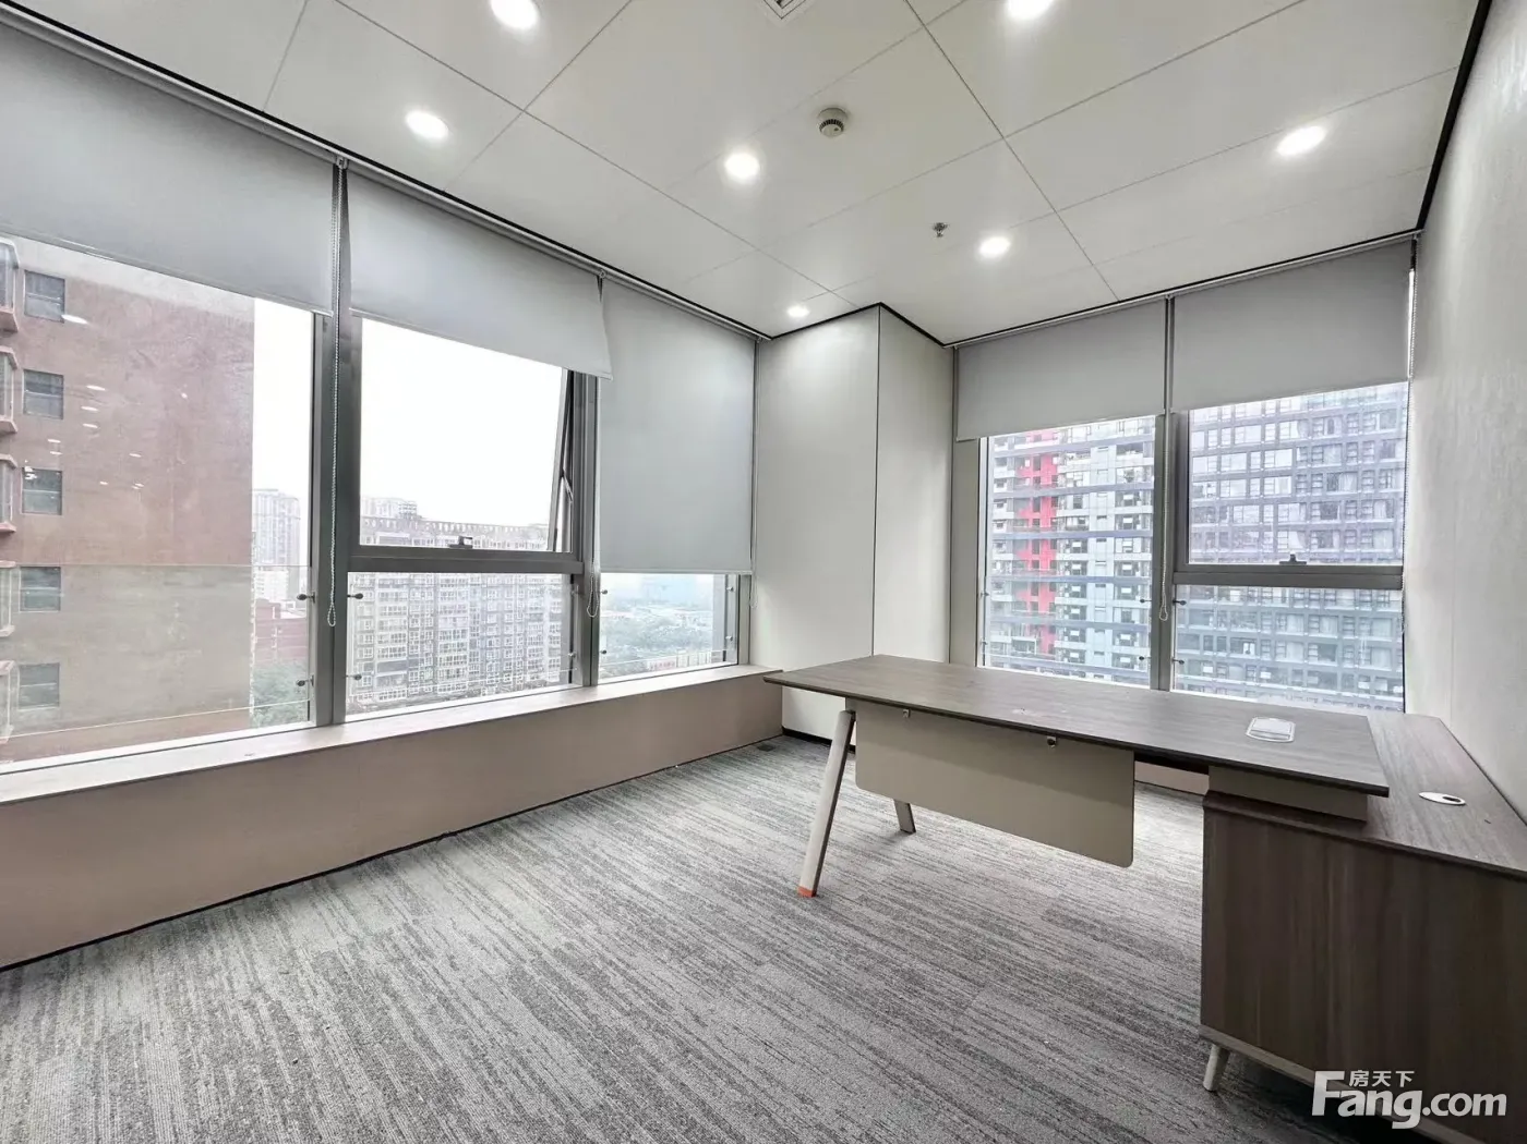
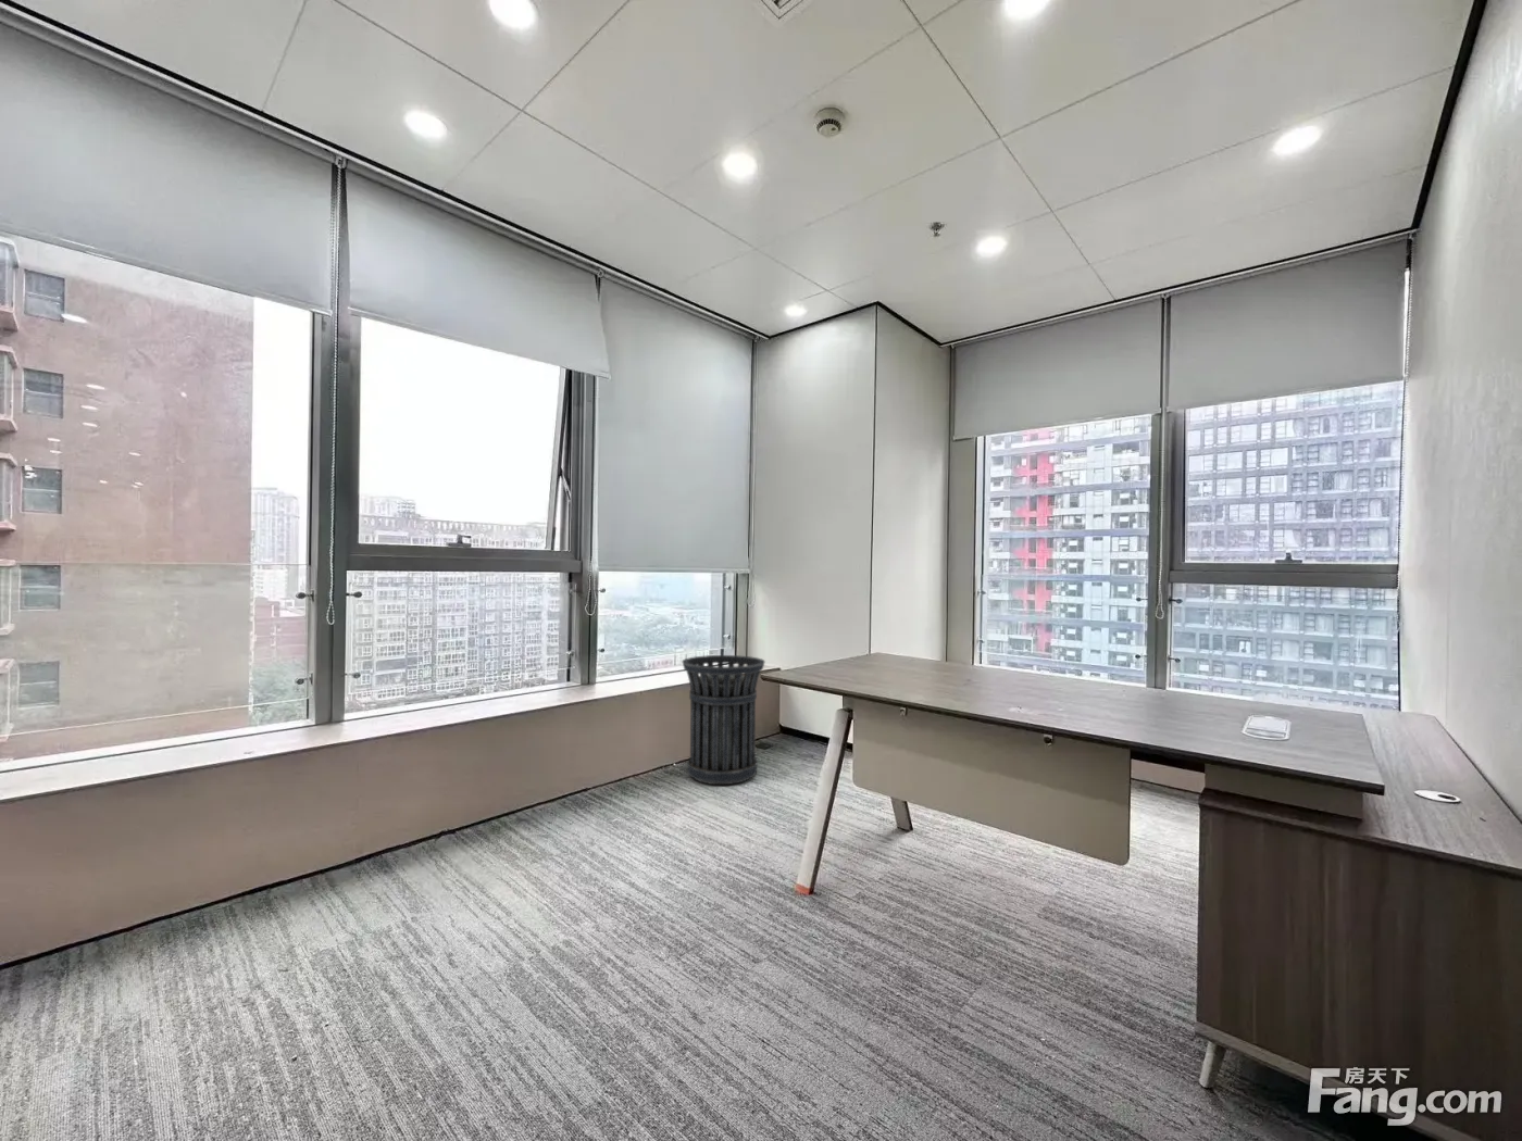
+ trash can (723, 717)
